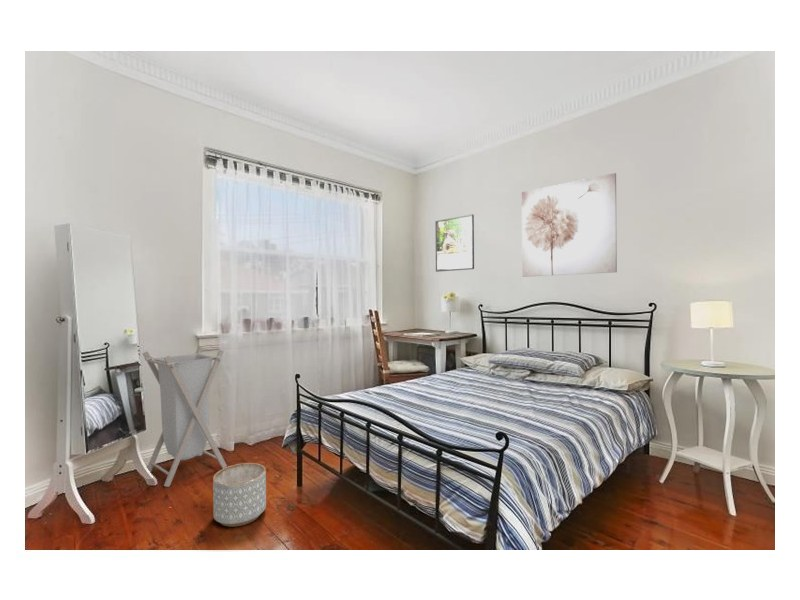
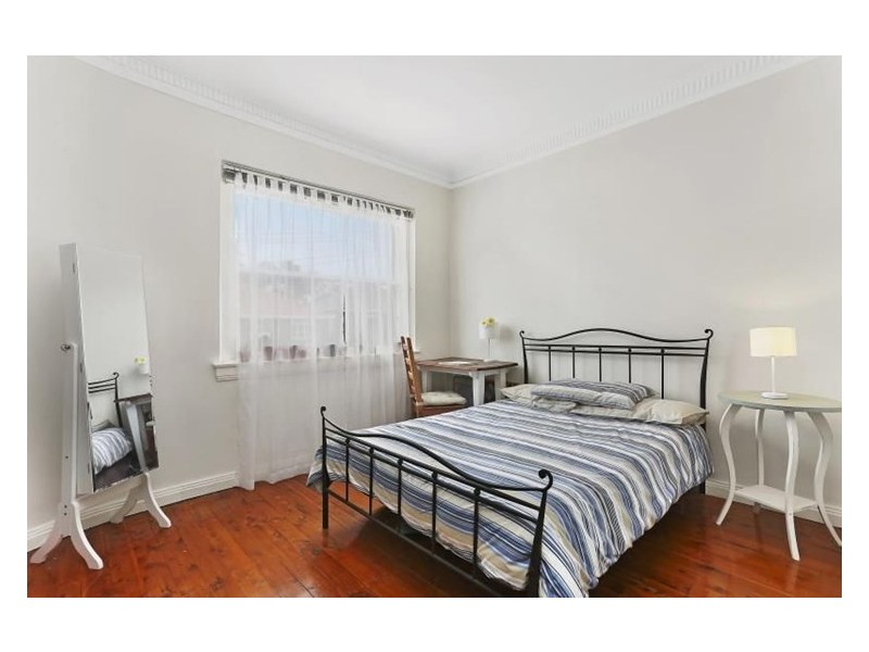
- wall art (565, 229)
- planter (240, 494)
- laundry hamper (185, 410)
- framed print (454, 244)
